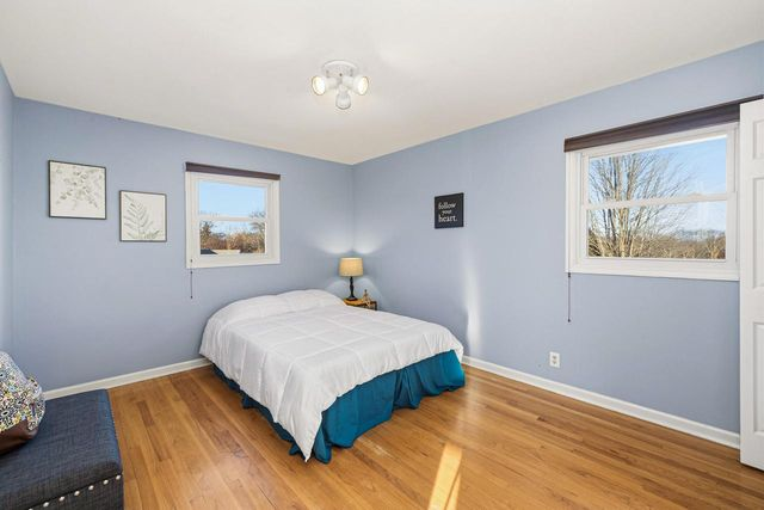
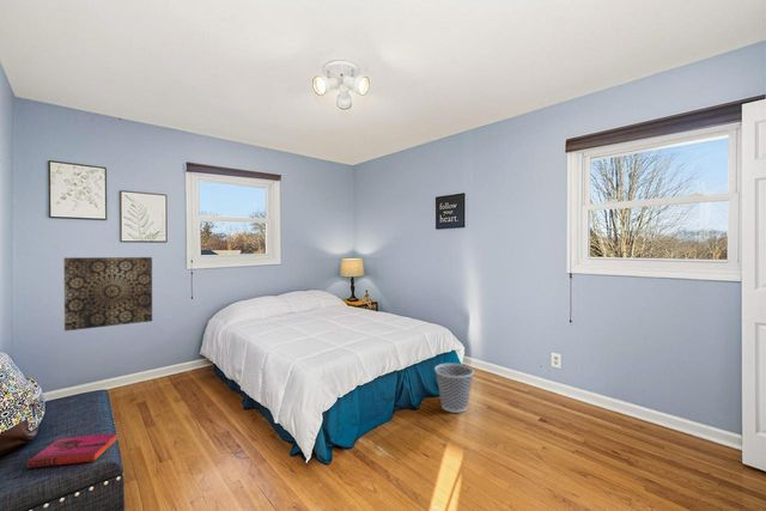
+ wall art (110, 291)
+ wastebasket (454, 388)
+ hardback book (75, 449)
